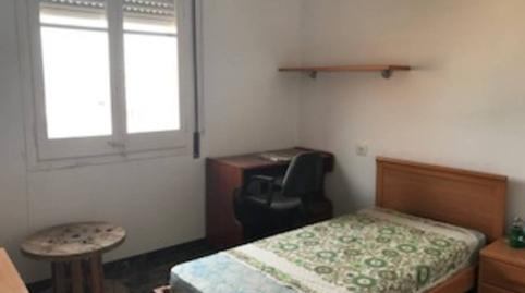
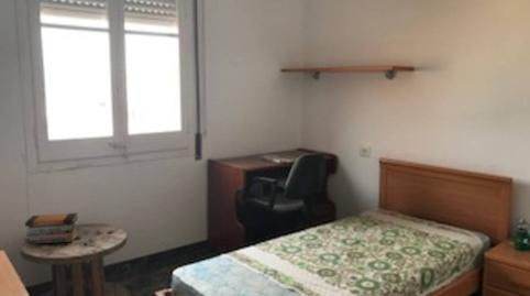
+ book stack (52, 228)
